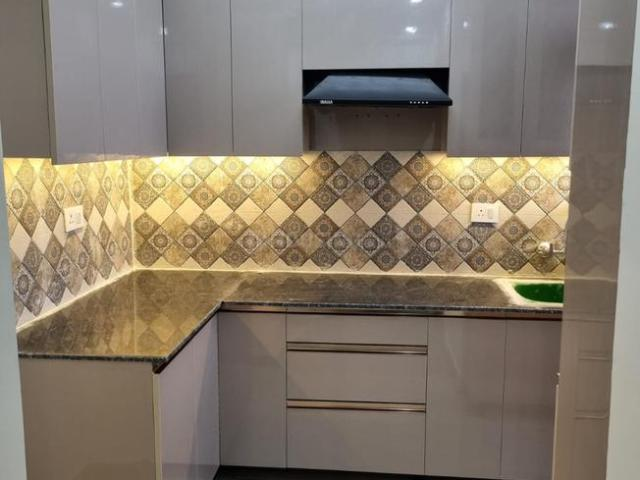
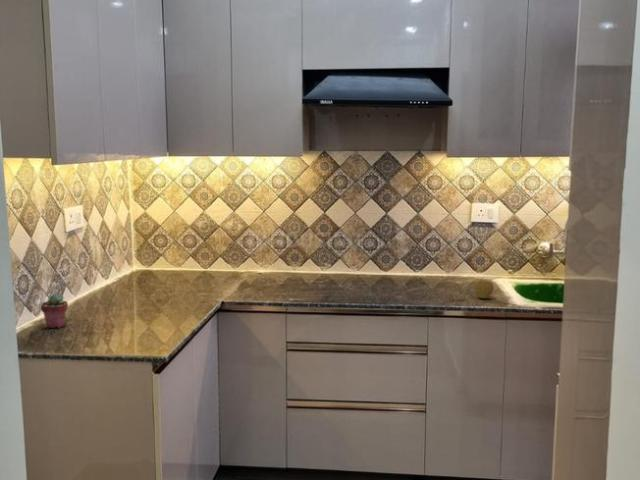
+ potted succulent (54, 309)
+ apple (483, 288)
